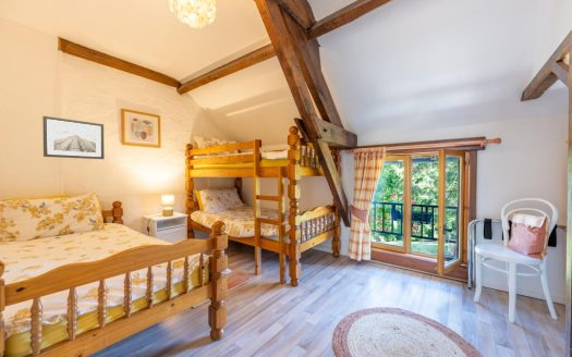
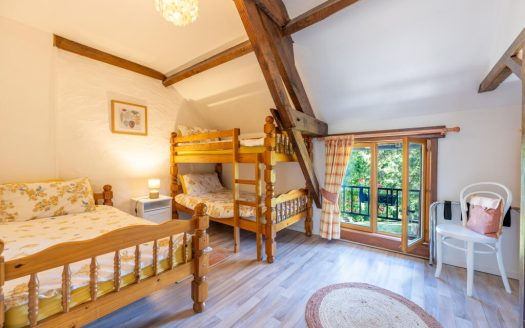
- wall art (75, 139)
